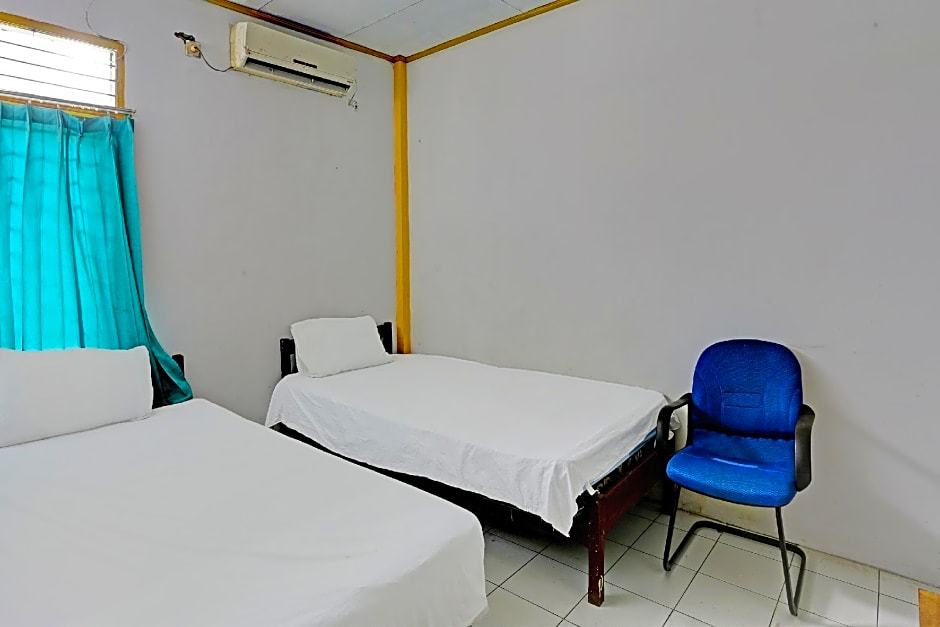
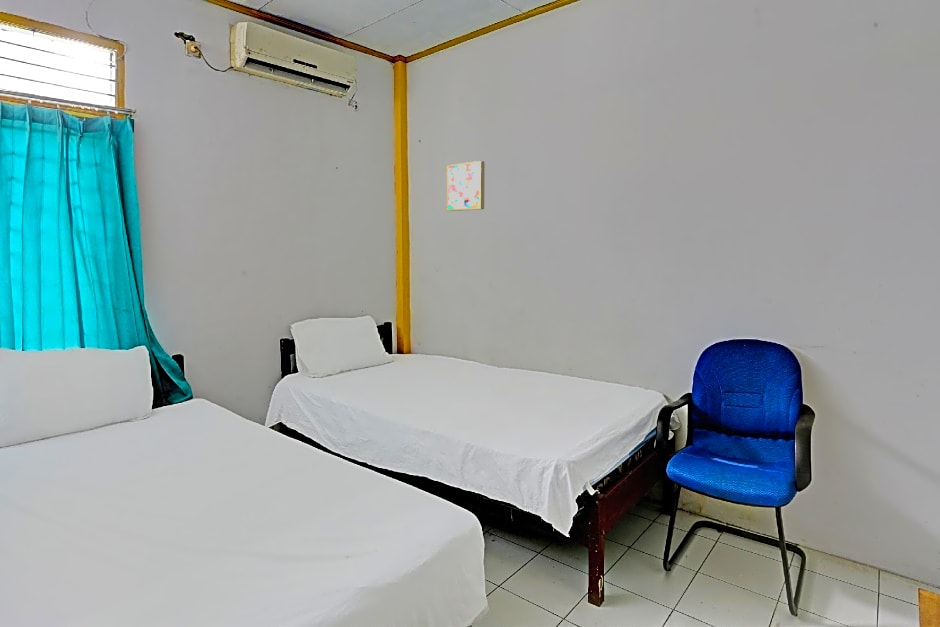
+ wall art (465, 186)
